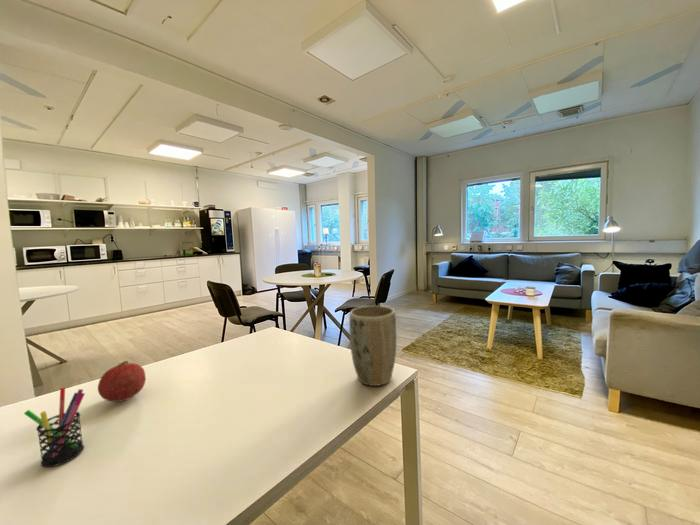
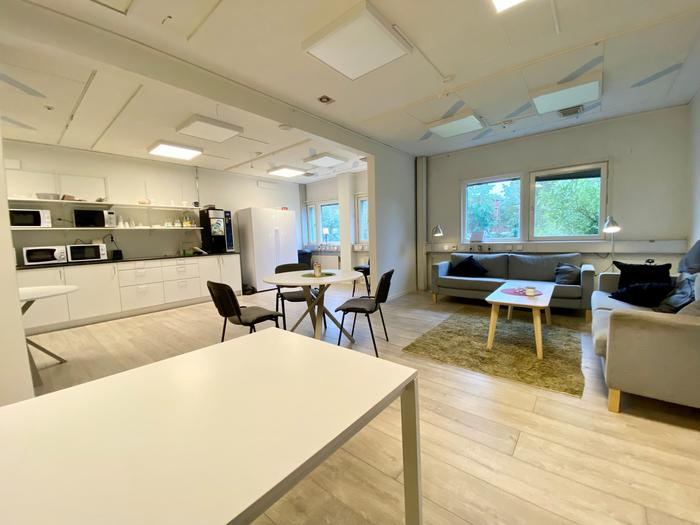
- plant pot (373, 344)
- fruit (123, 380)
- pen holder (55, 424)
